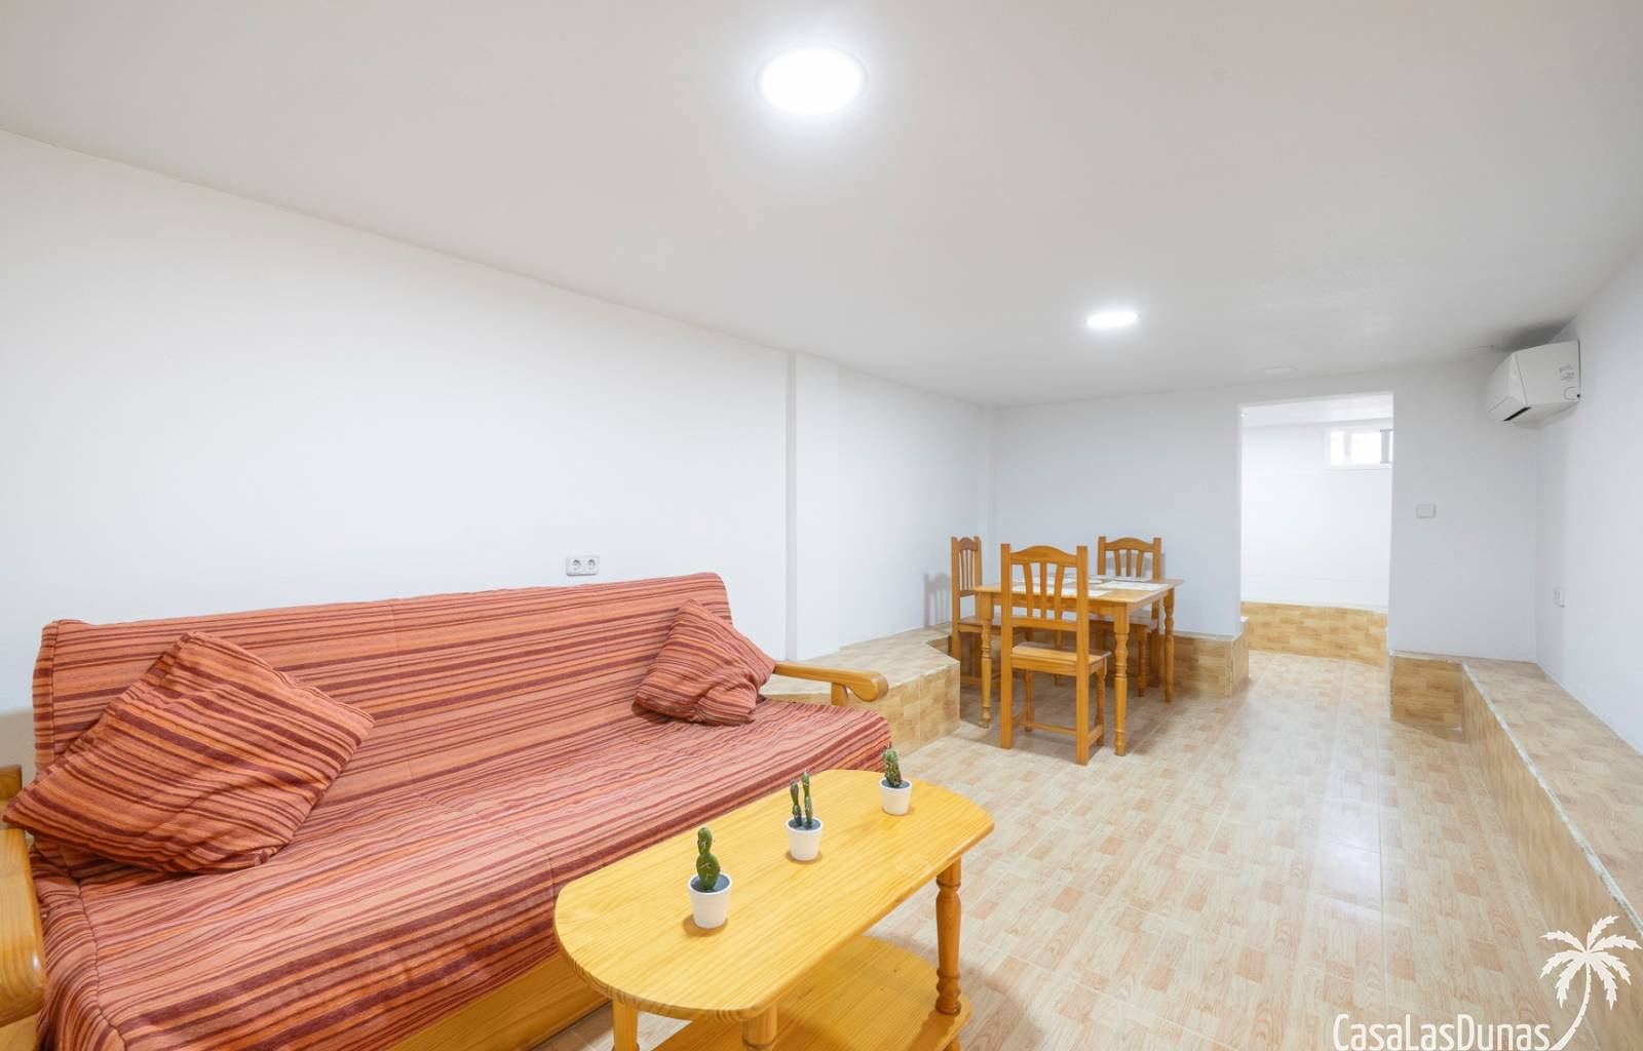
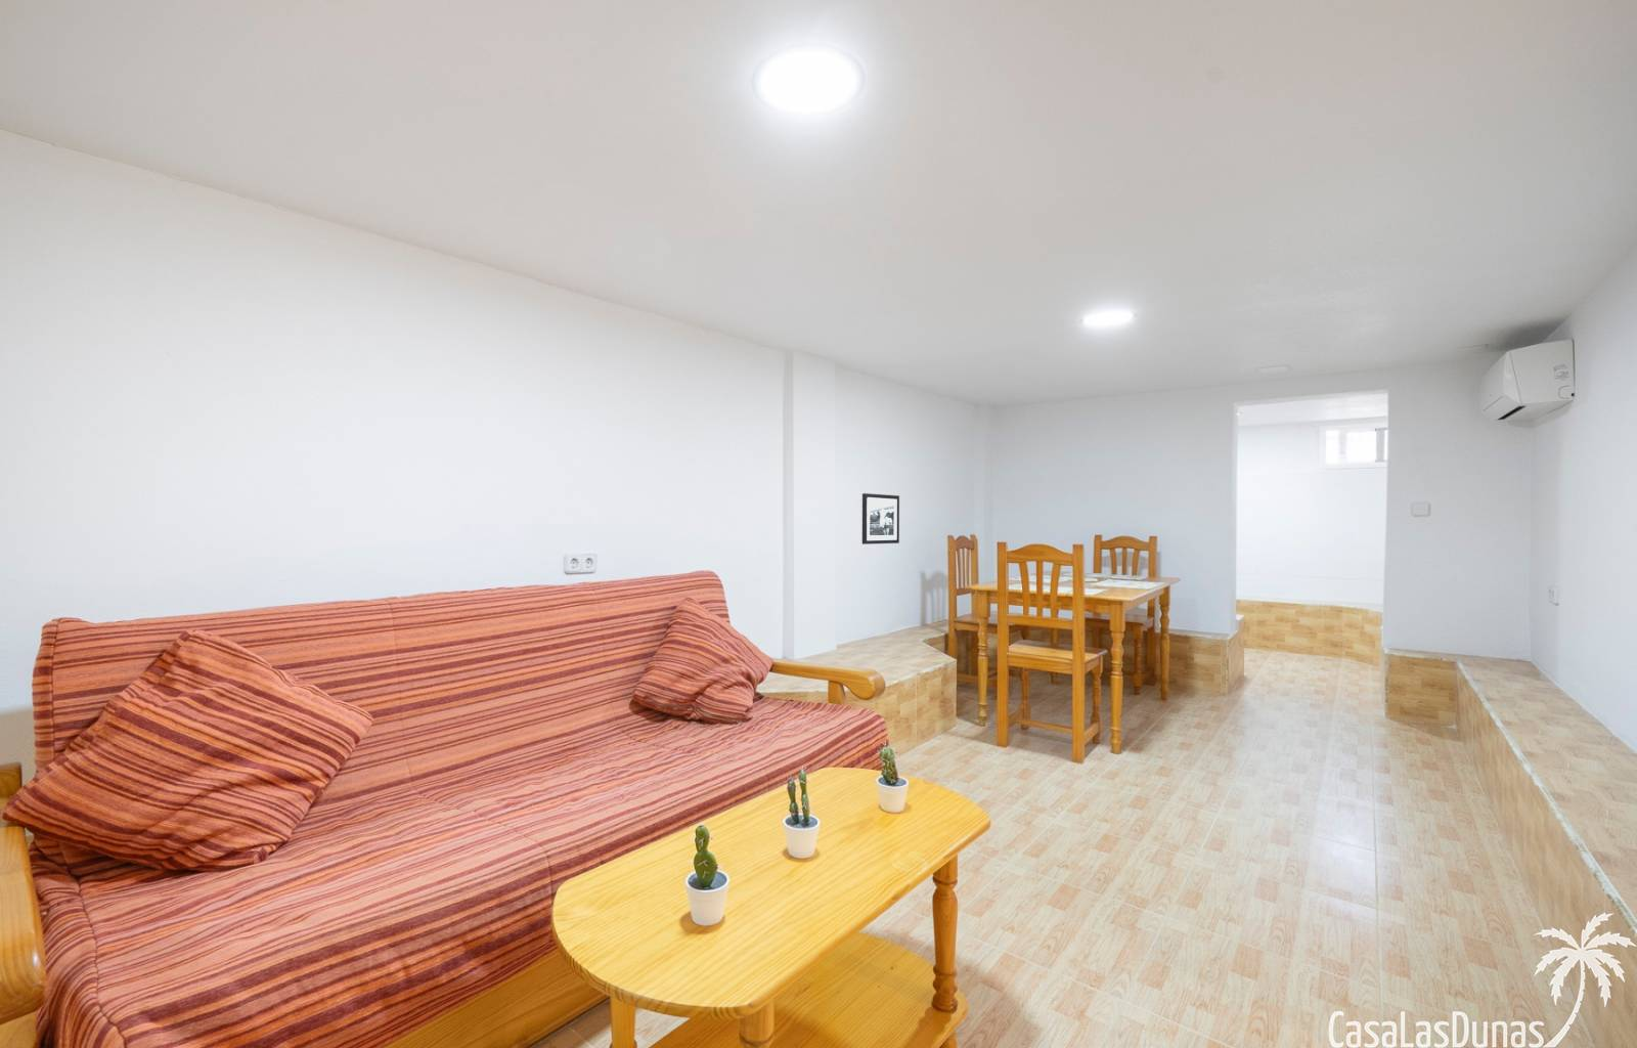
+ picture frame (881, 519)
